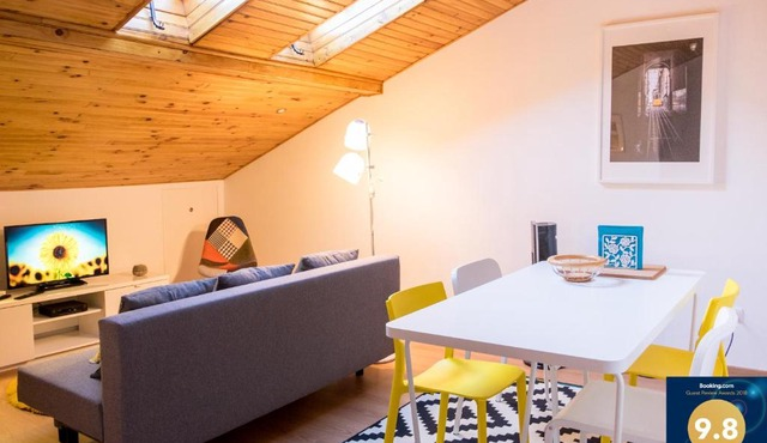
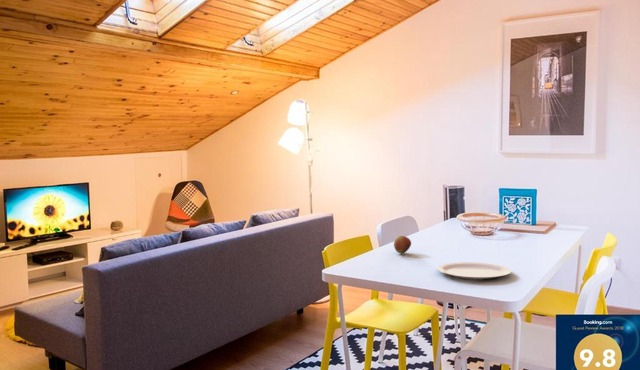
+ plate (473, 271)
+ apple (402, 244)
